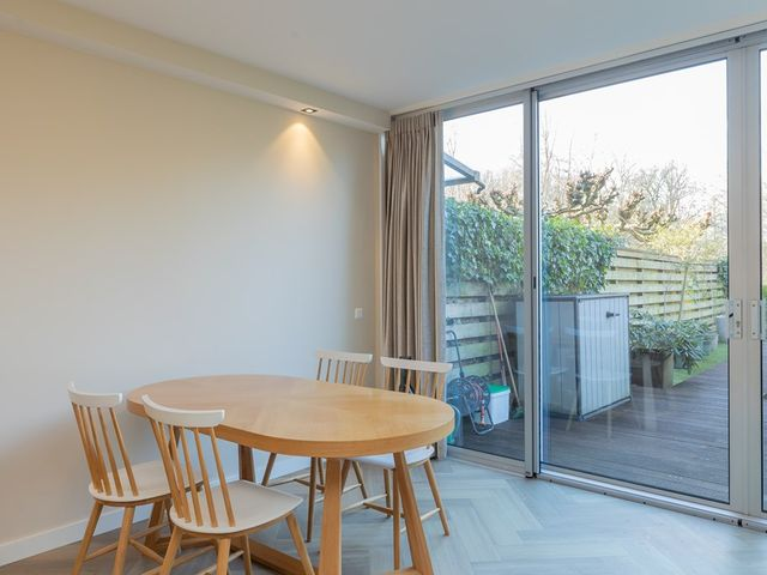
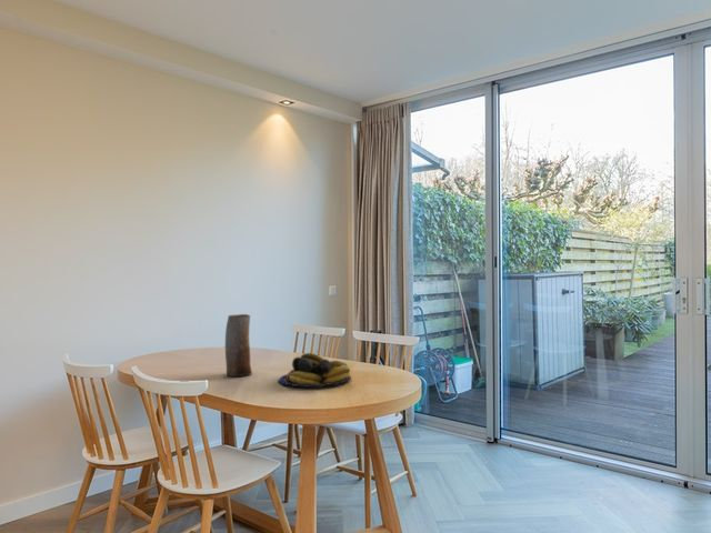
+ vase (238, 344)
+ fruit bowl (314, 366)
